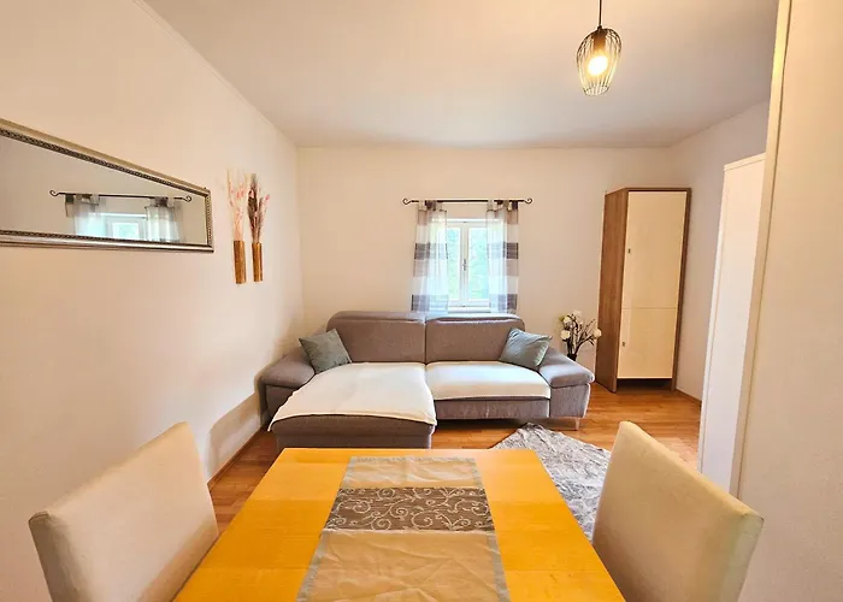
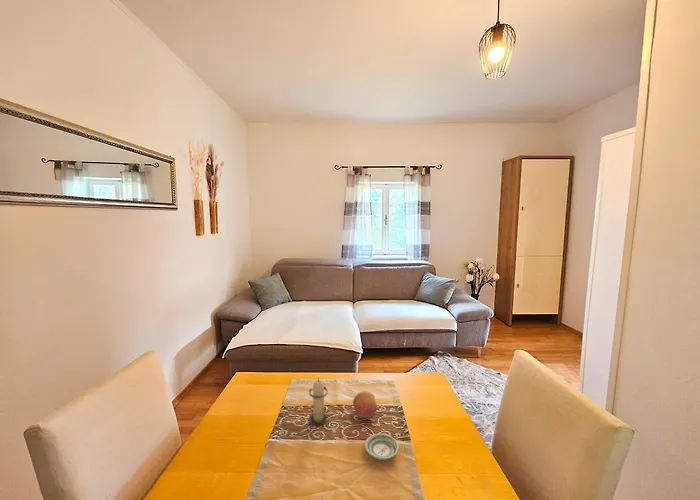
+ fruit (364, 403)
+ saucer (381, 448)
+ candle (318, 399)
